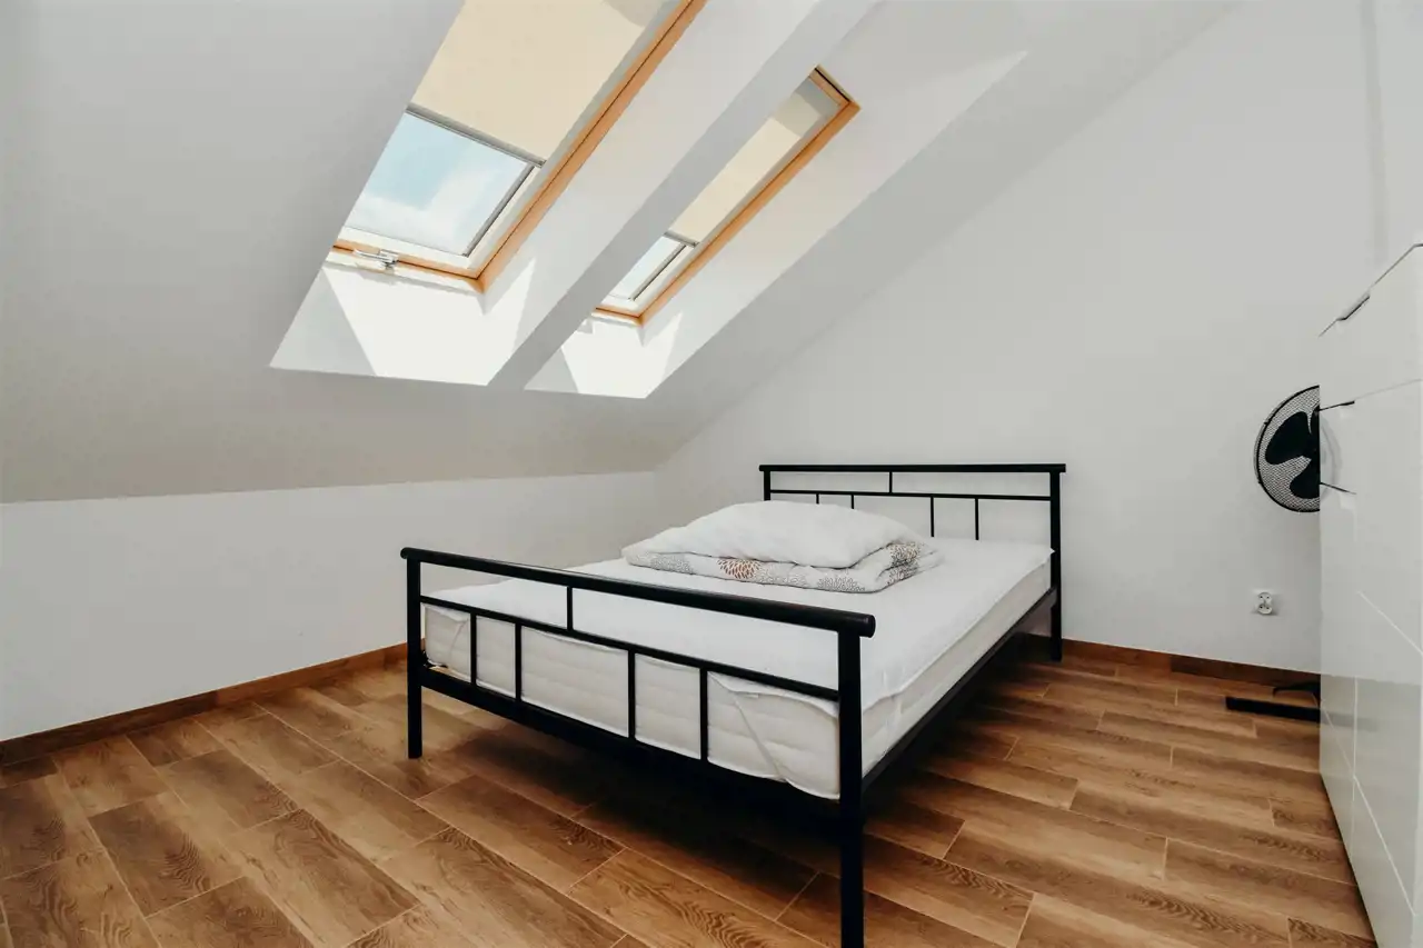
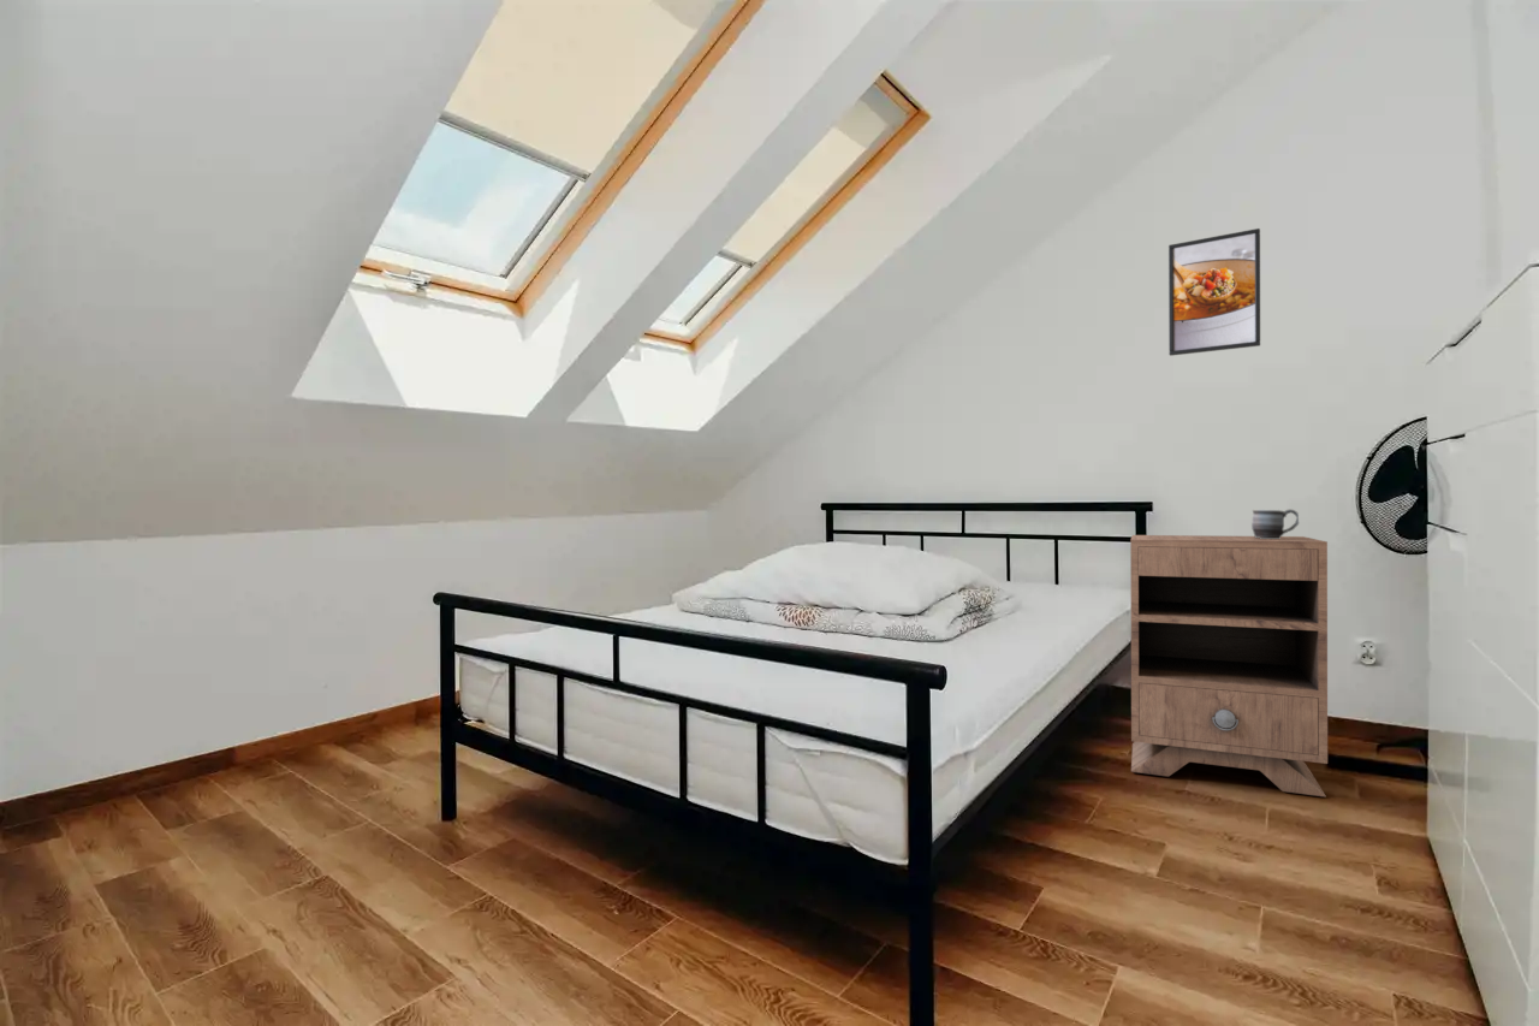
+ mug (1273, 523)
+ nightstand (1219, 653)
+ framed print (1213, 293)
